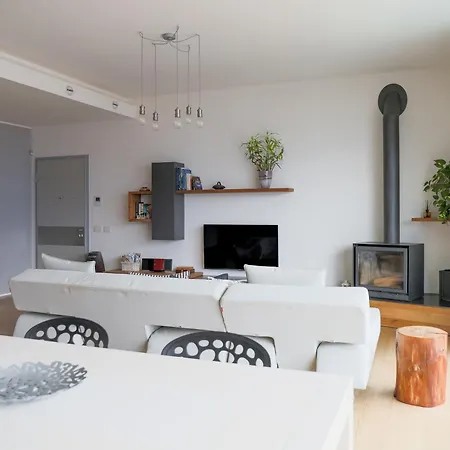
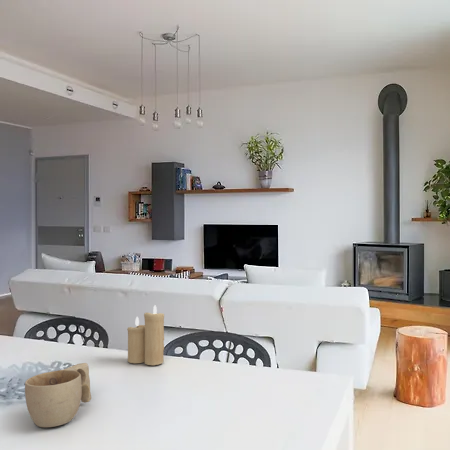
+ candle (145, 333)
+ cup (63, 394)
